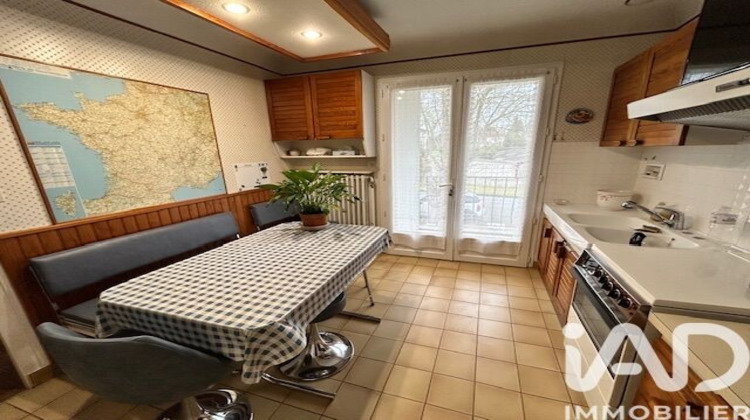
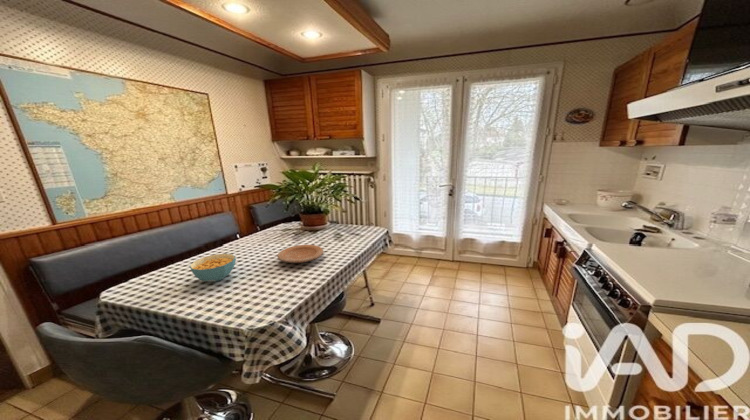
+ cereal bowl (214, 270)
+ plate (301, 255)
